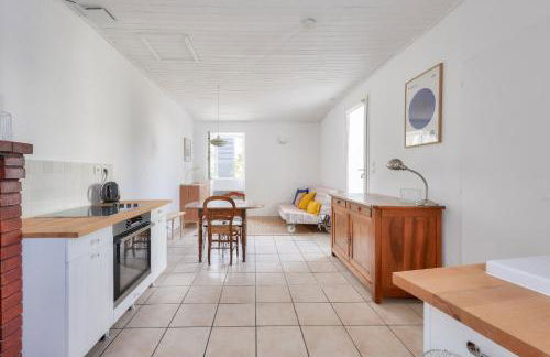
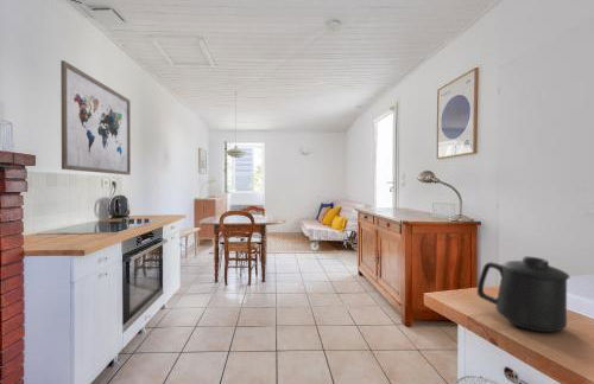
+ mug (520, 289)
+ wall art (102, 128)
